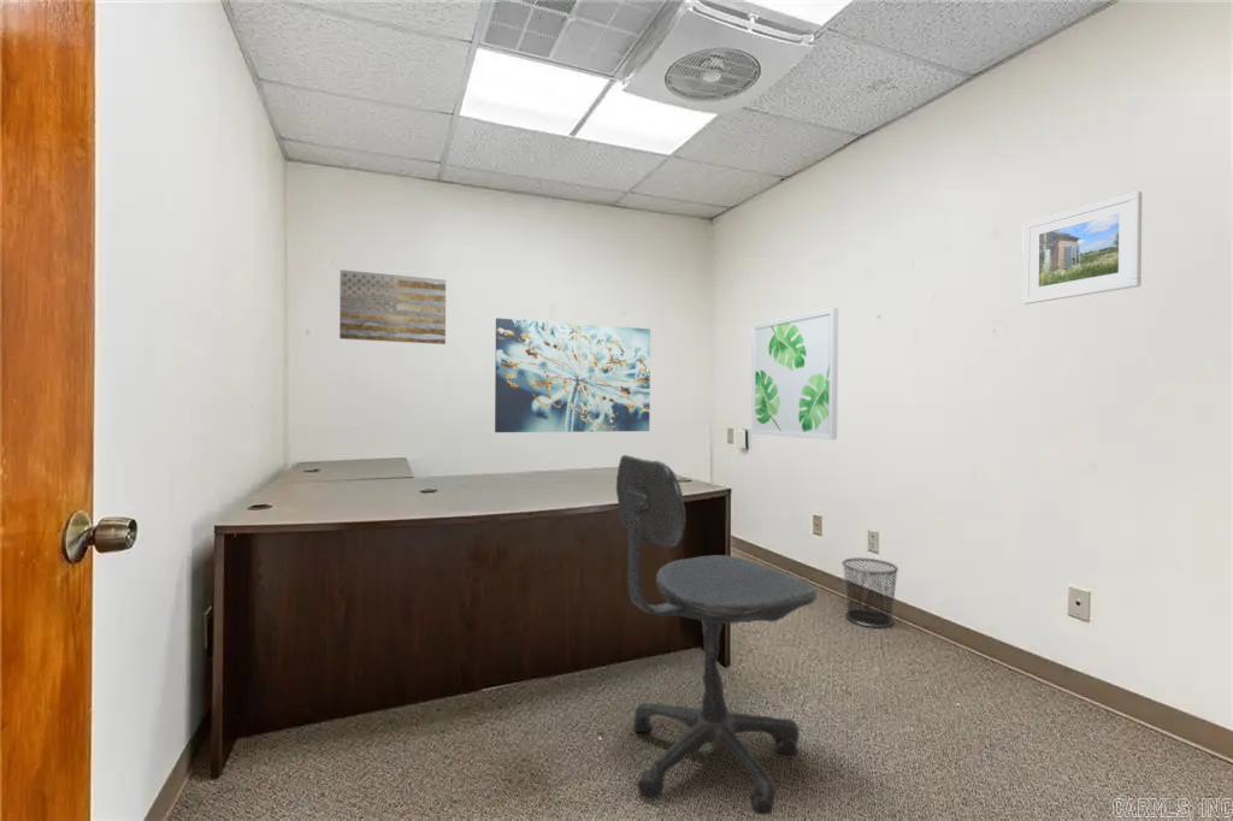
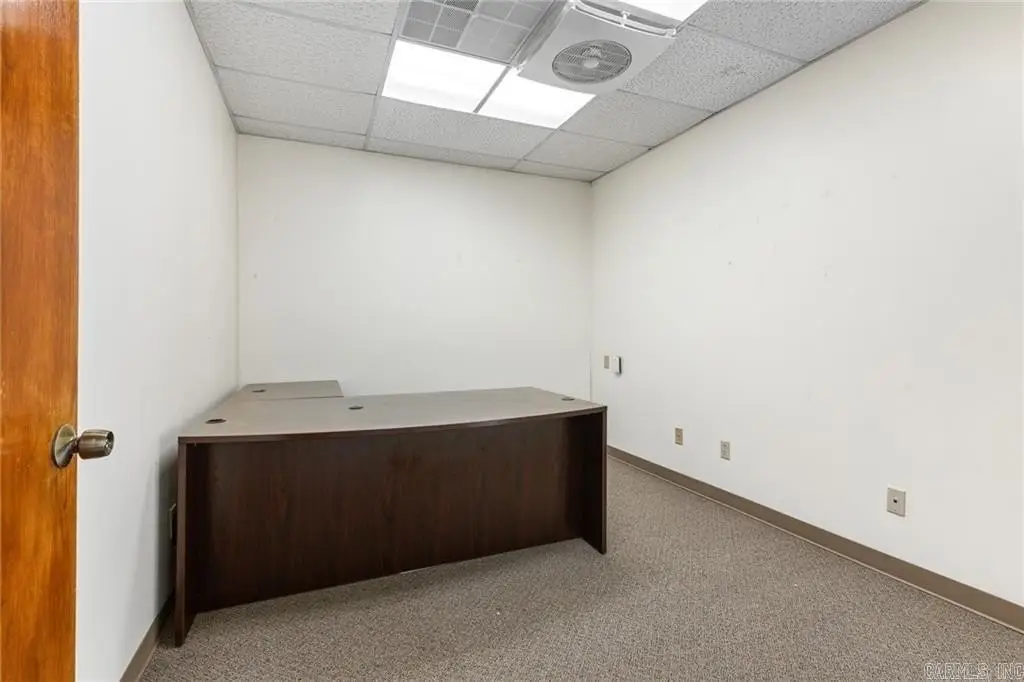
- wall art (394, 308)
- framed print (1076, 252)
- waste bin (869, 591)
- office chair (712, 607)
- wall art (790, 377)
- wall art (576, 378)
